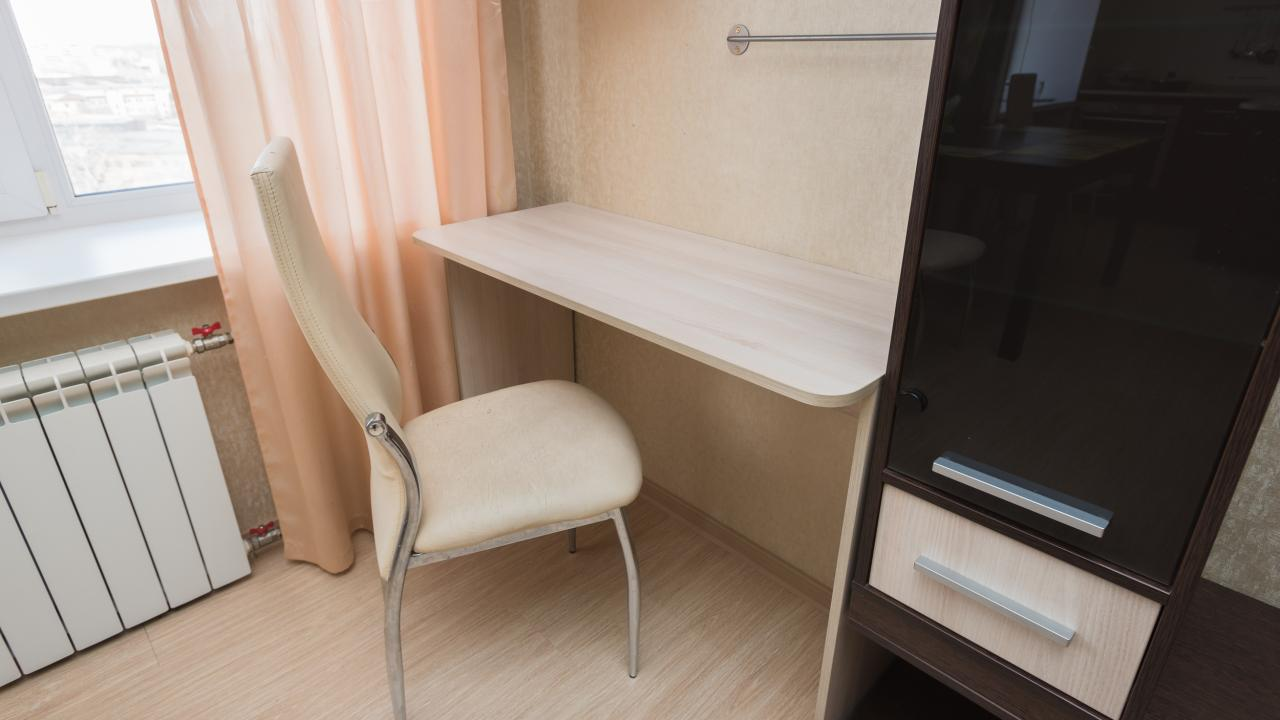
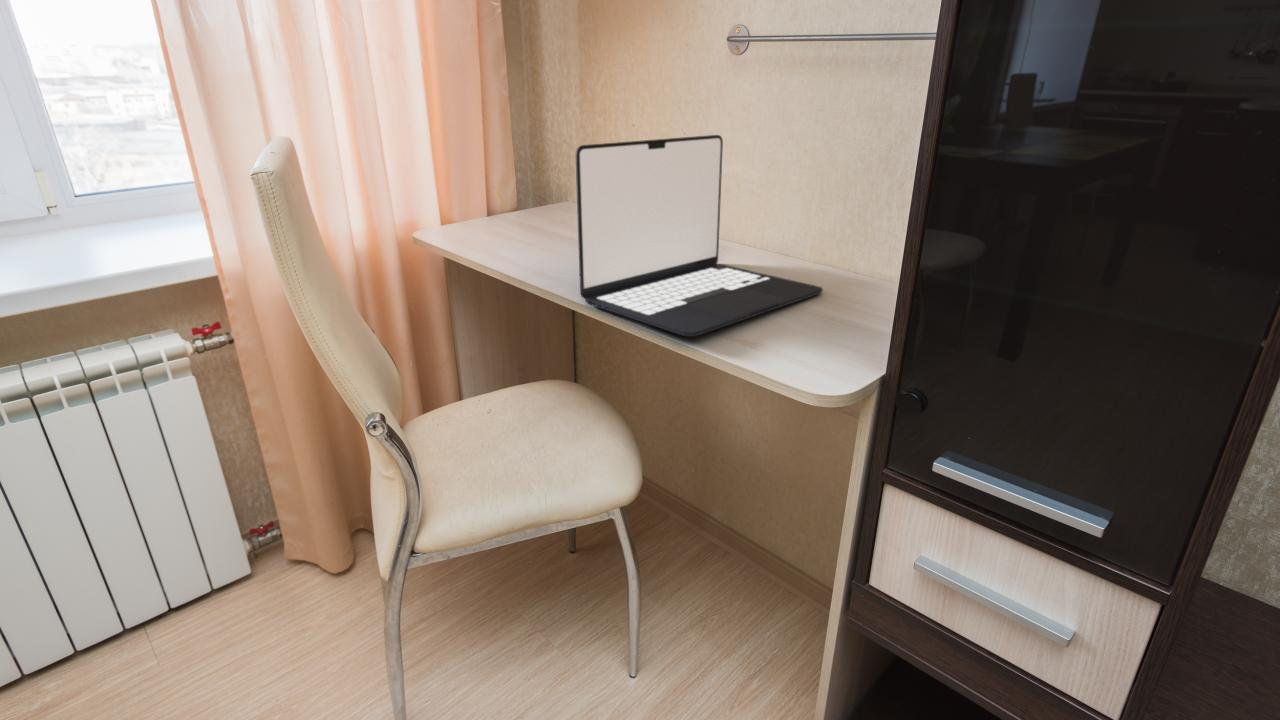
+ laptop (708, 224)
